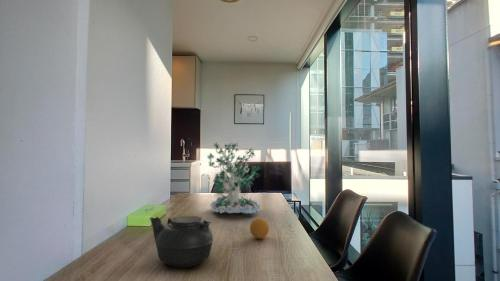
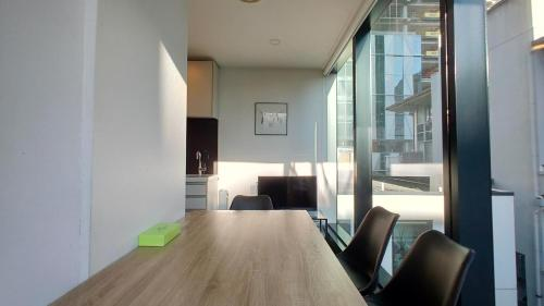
- plant (235, 177)
- teapot (179, 239)
- fruit (259, 228)
